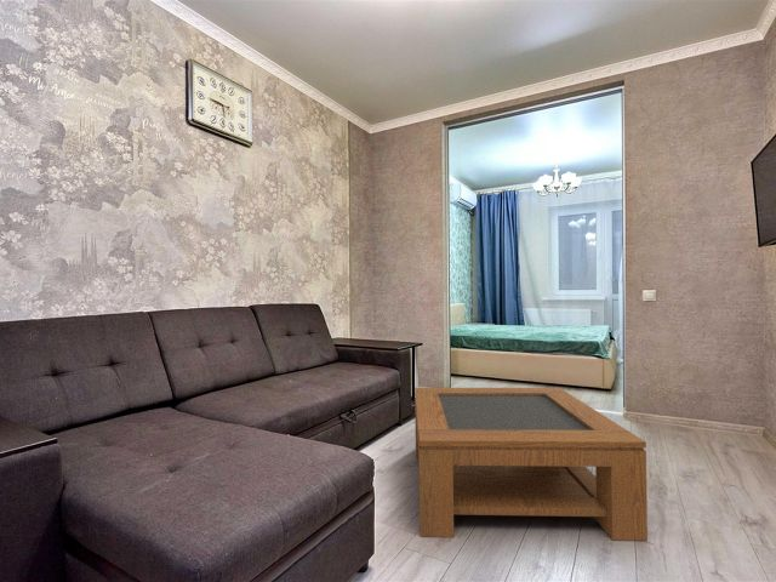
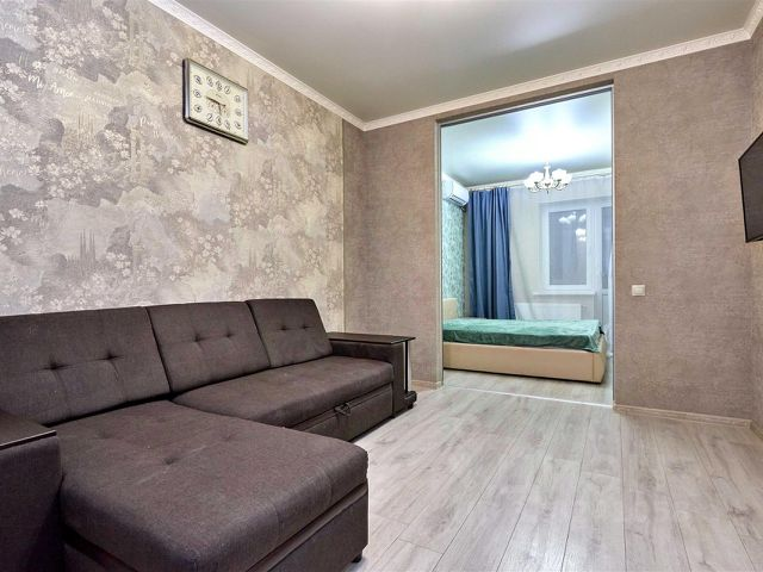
- coffee table (504, 446)
